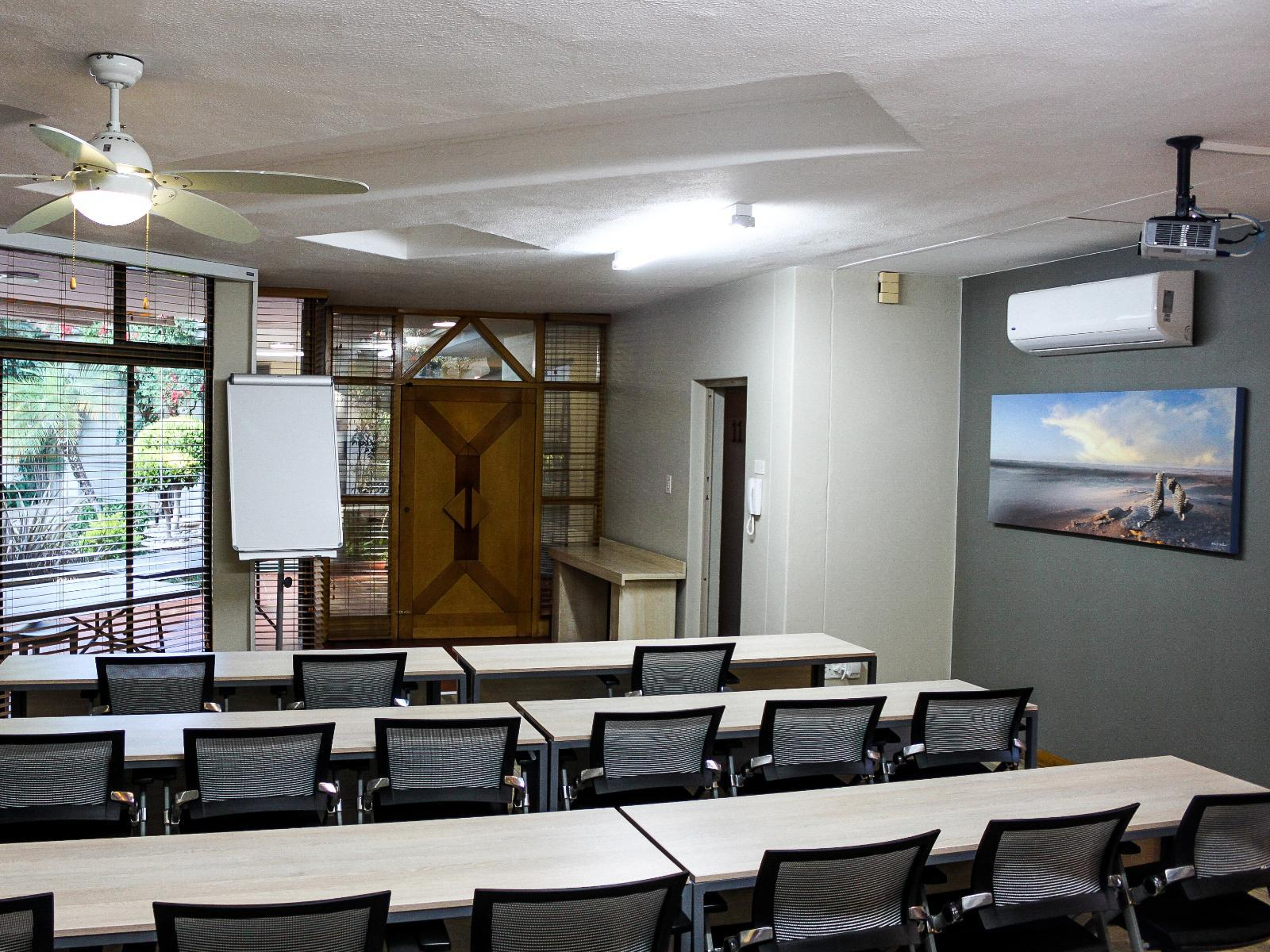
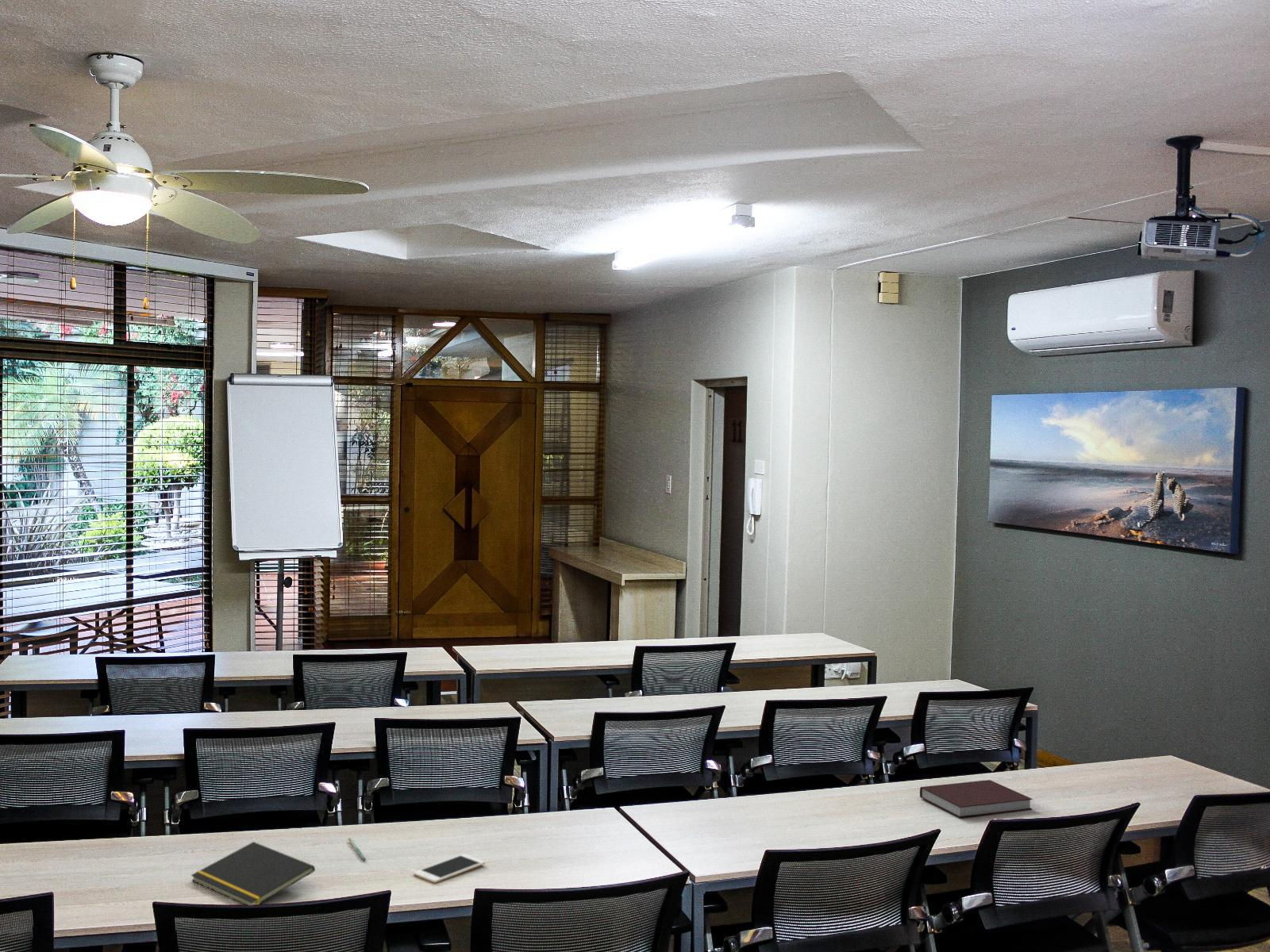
+ notebook (975, 797)
+ pen (356, 849)
+ notepad (252, 873)
+ cell phone (449, 868)
